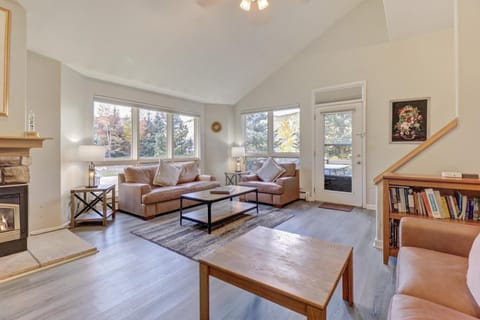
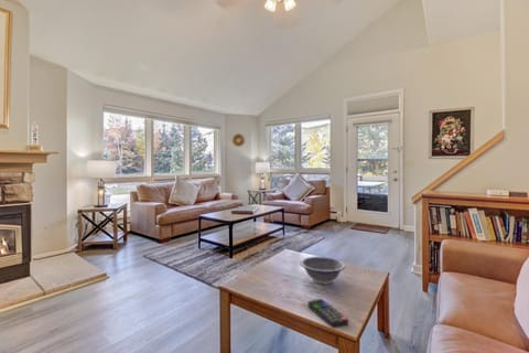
+ decorative bowl (322, 271)
+ remote control (326, 311)
